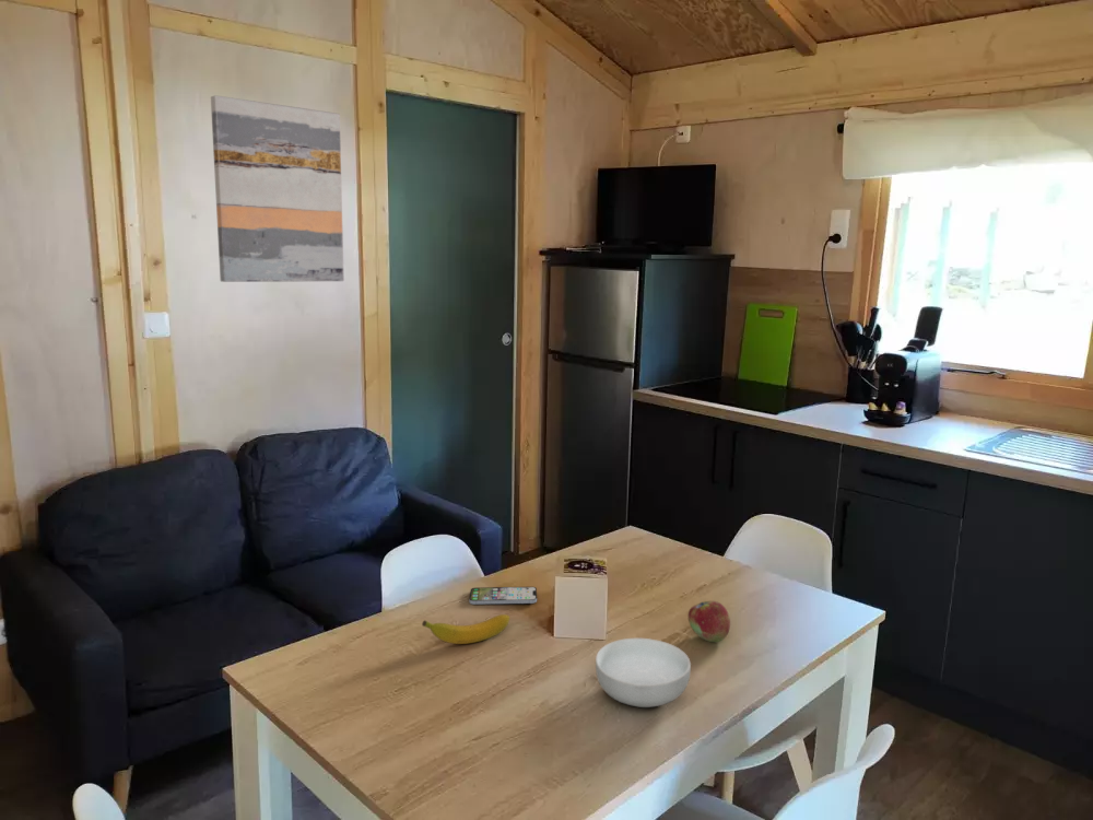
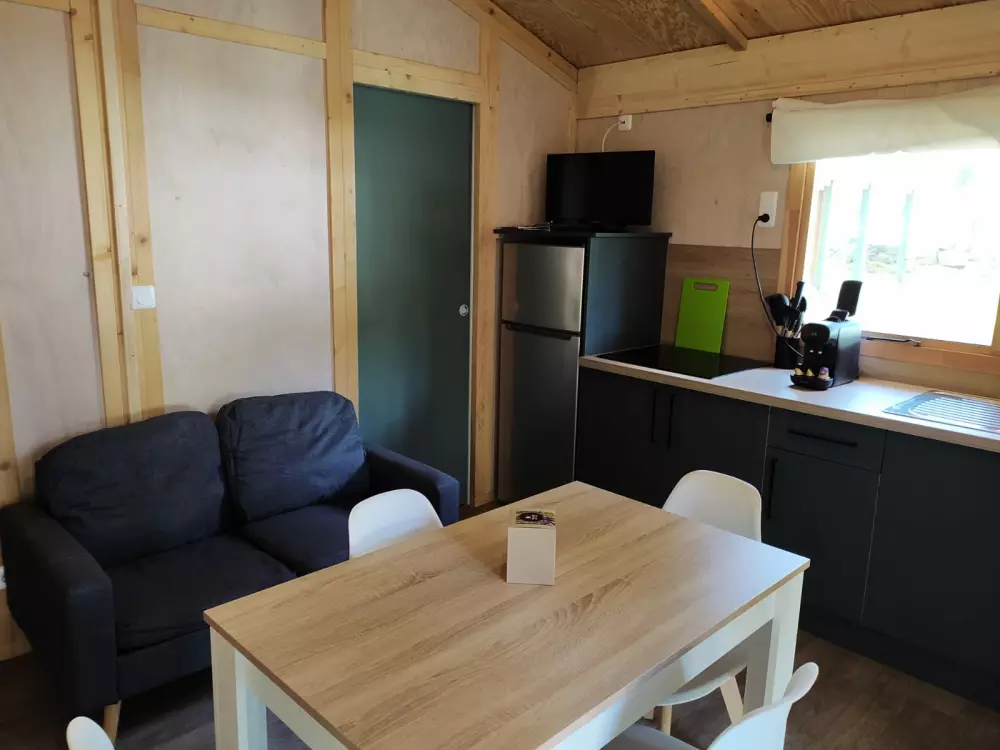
- banana (467, 626)
- fruit (708, 620)
- wall art (281, 195)
- smartphone (503, 595)
- cereal bowl (642, 677)
